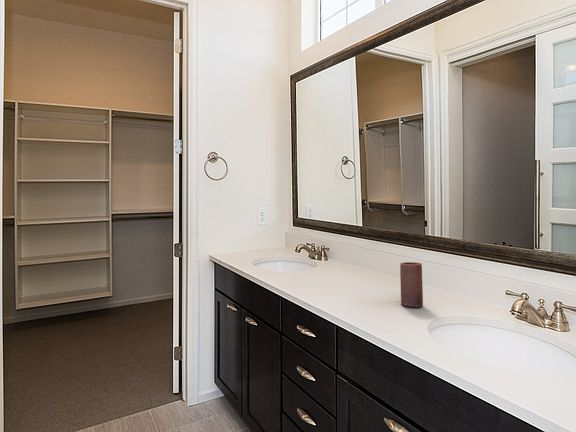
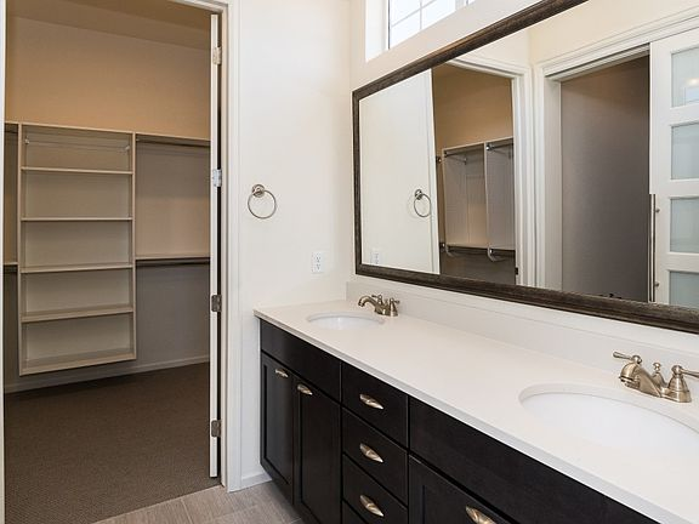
- candle (411, 284)
